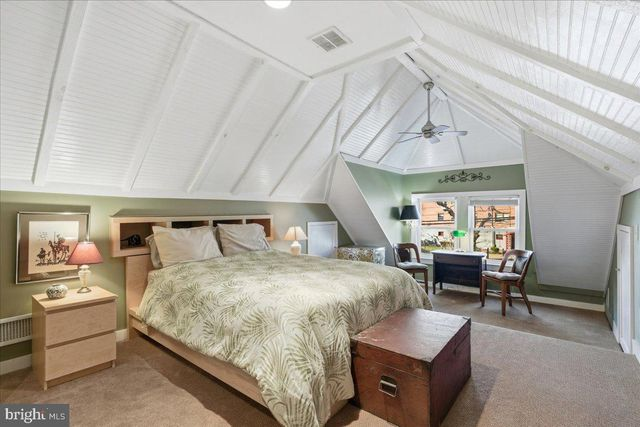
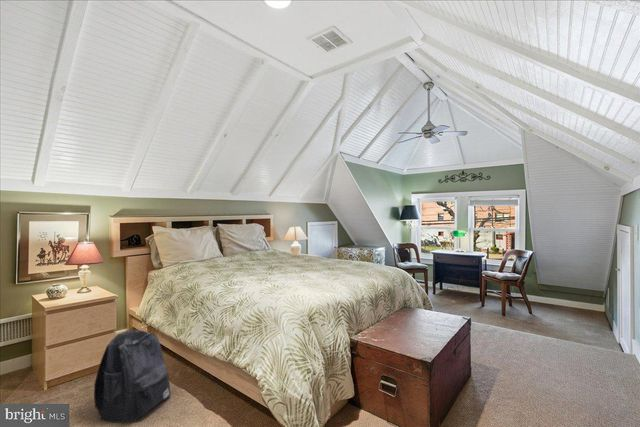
+ backpack (134, 369)
